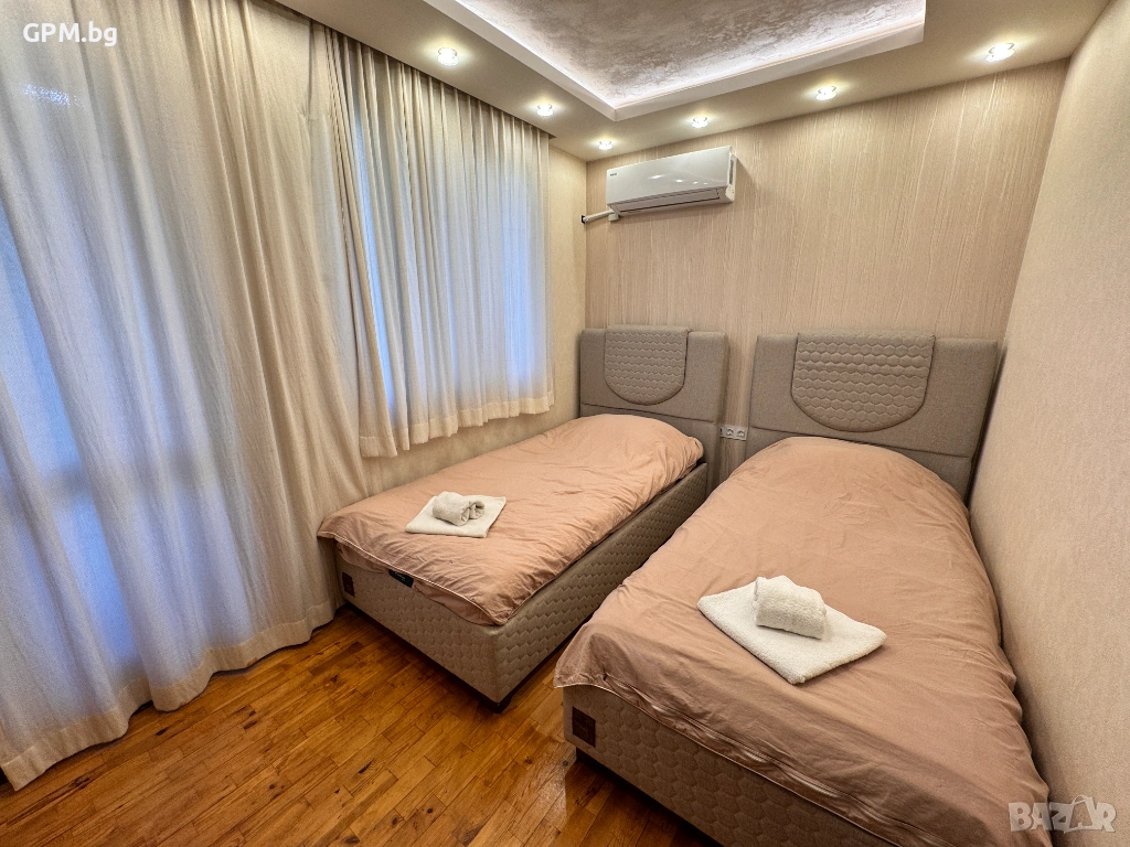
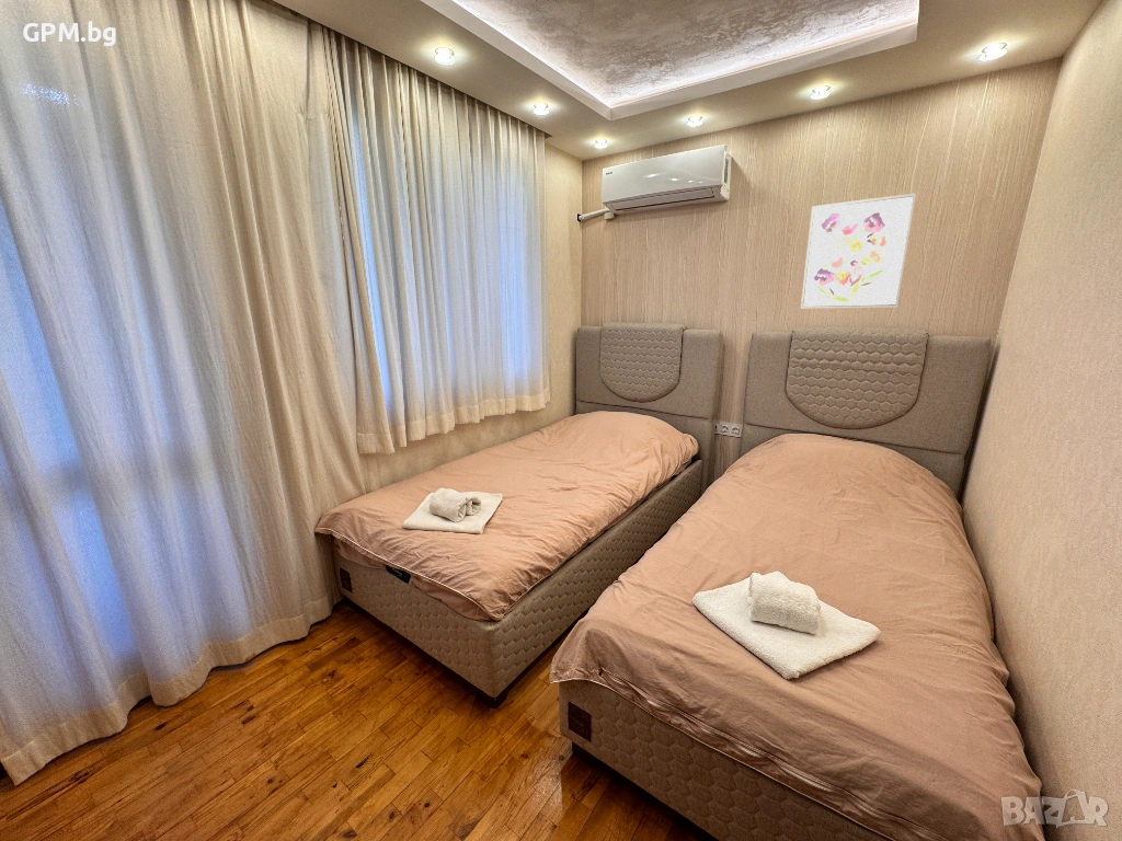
+ wall art (854, 255)
